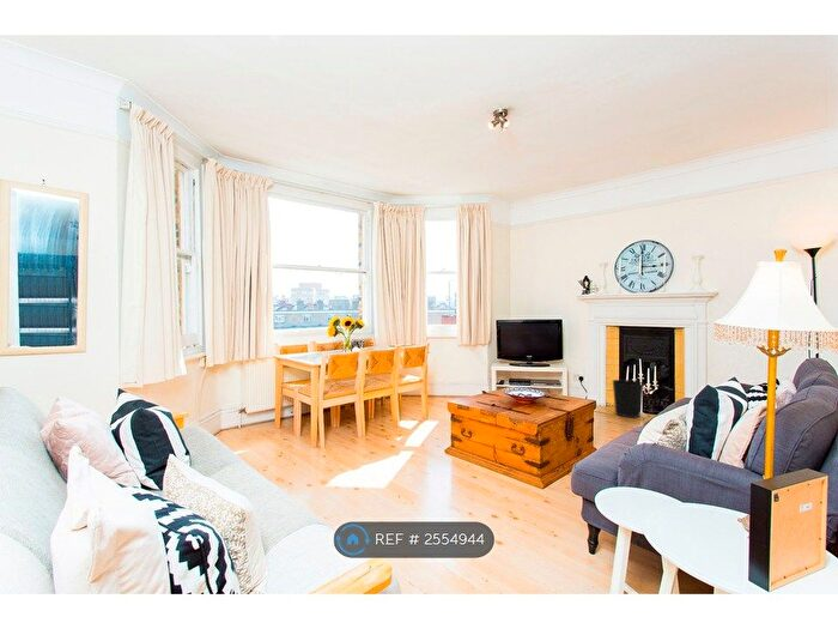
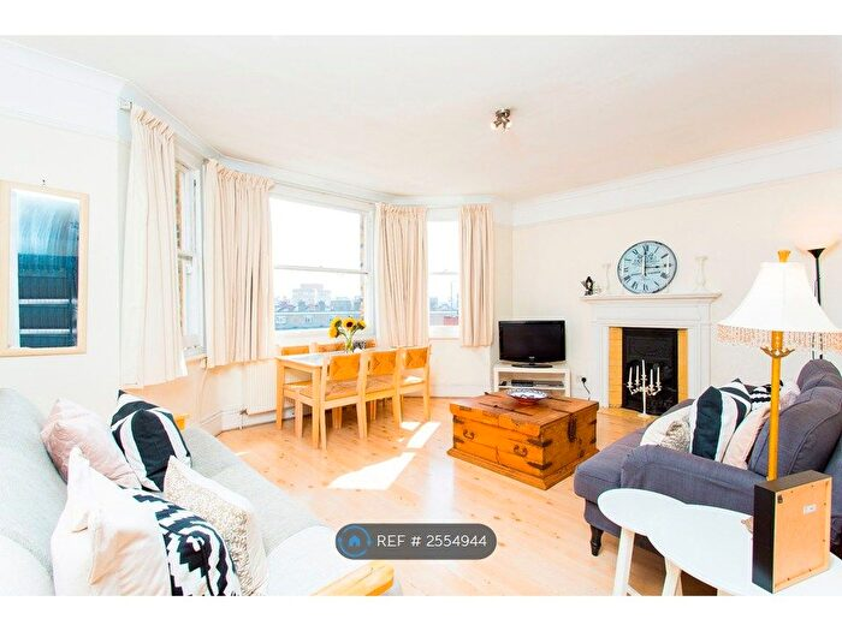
- wastebasket (627, 398)
